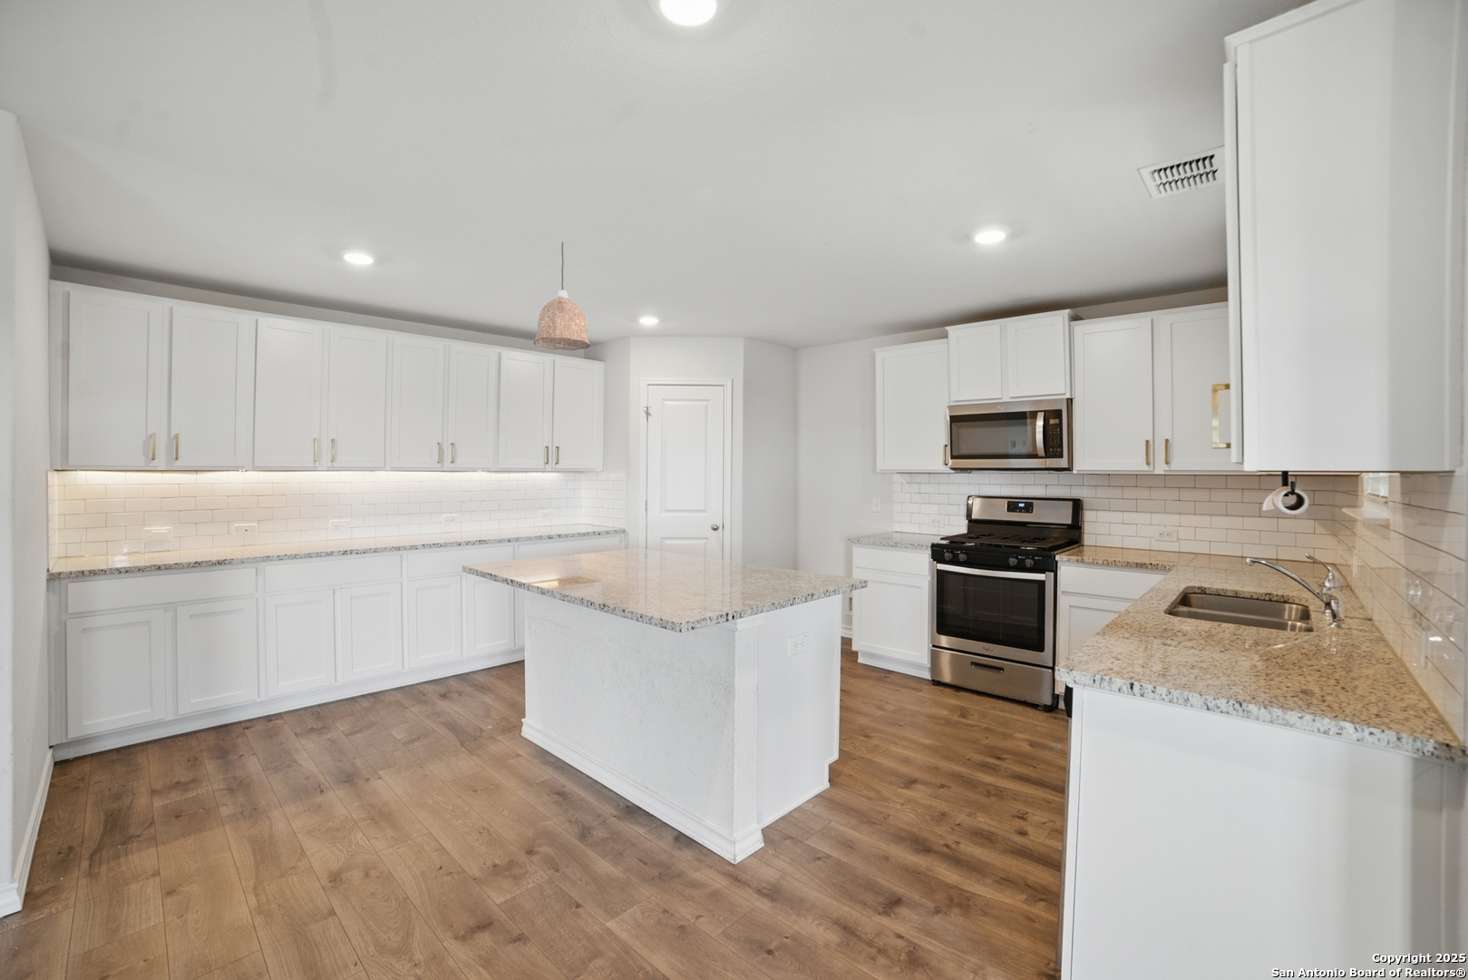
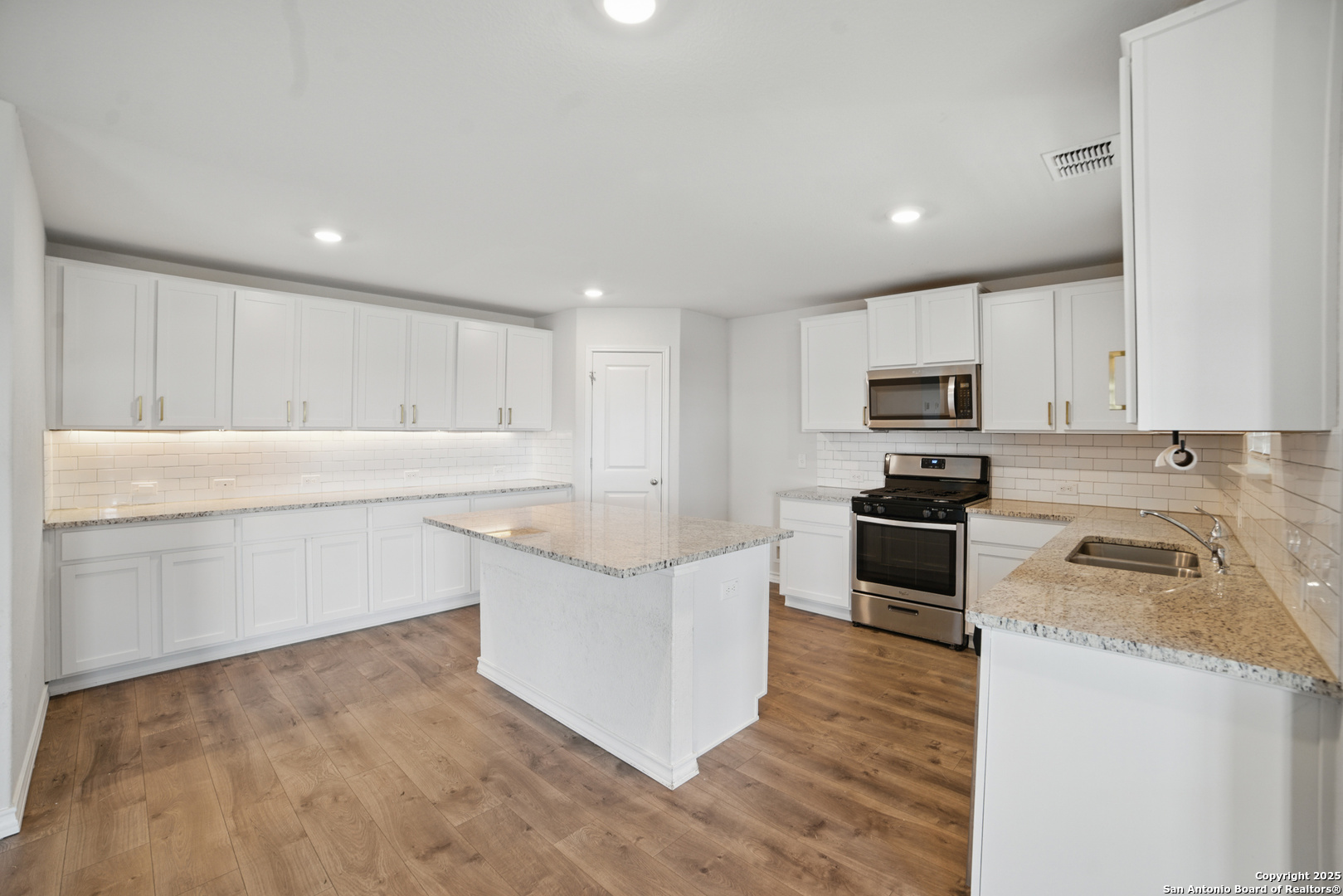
- pendant lamp (562, 293)
